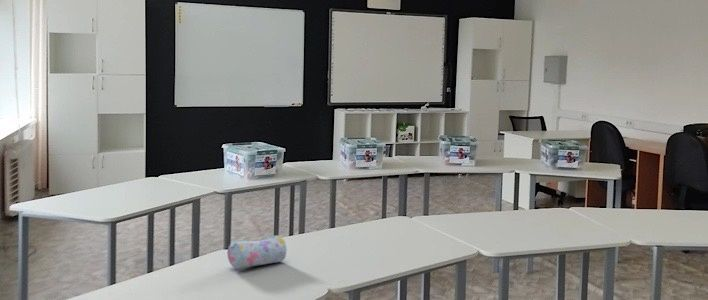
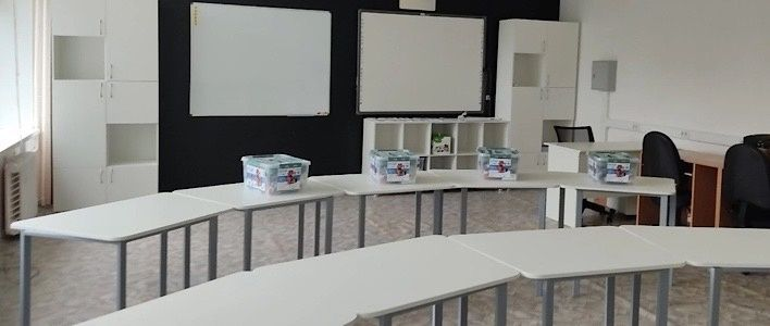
- pencil case (257, 251)
